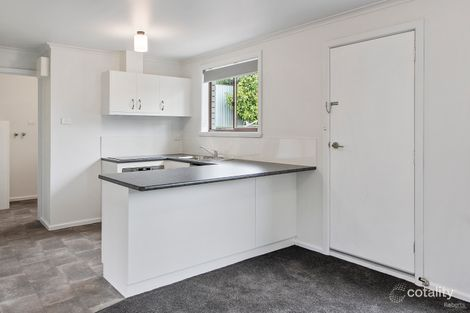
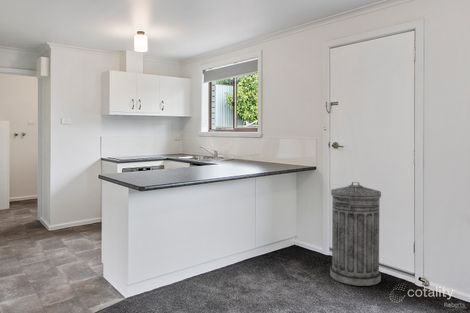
+ trash can (355, 229)
